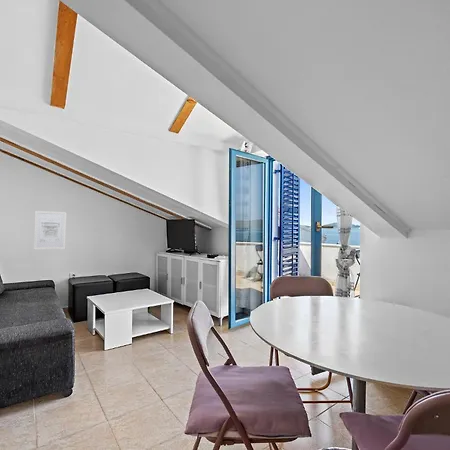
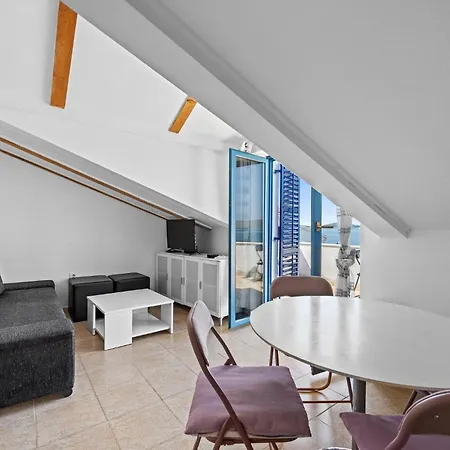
- wall art (50, 230)
